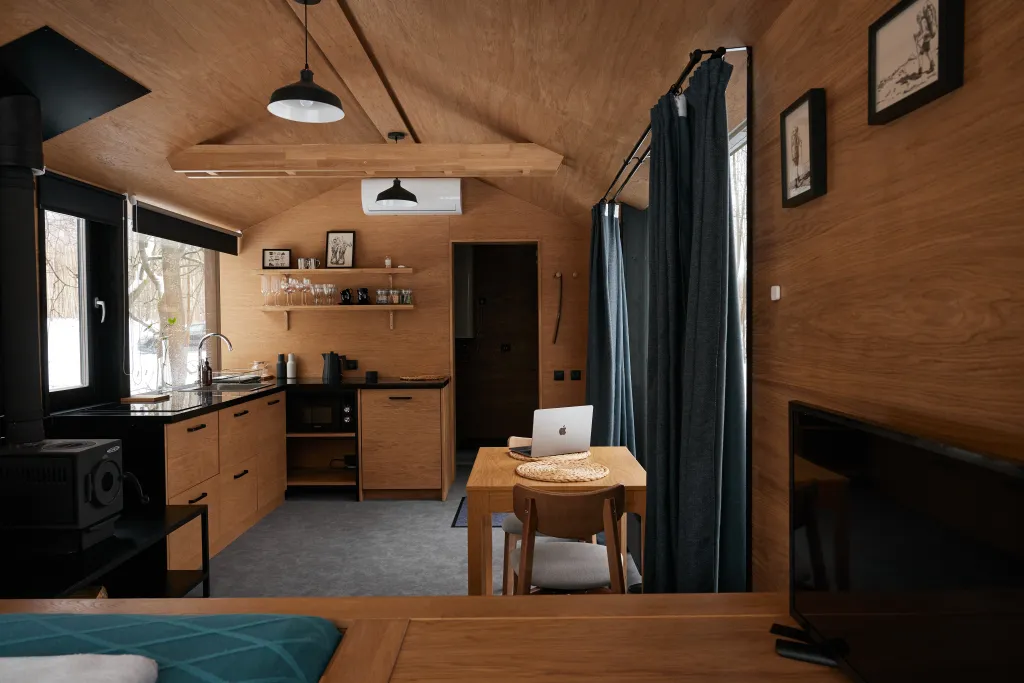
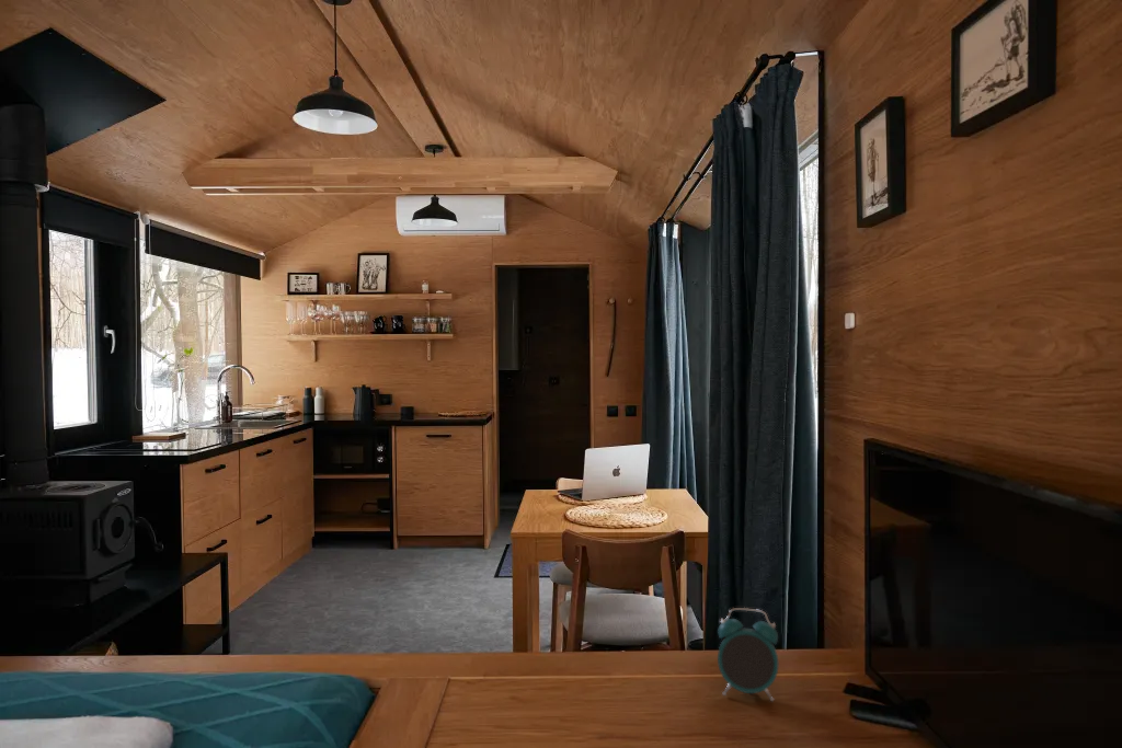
+ alarm clock (747, 653)
